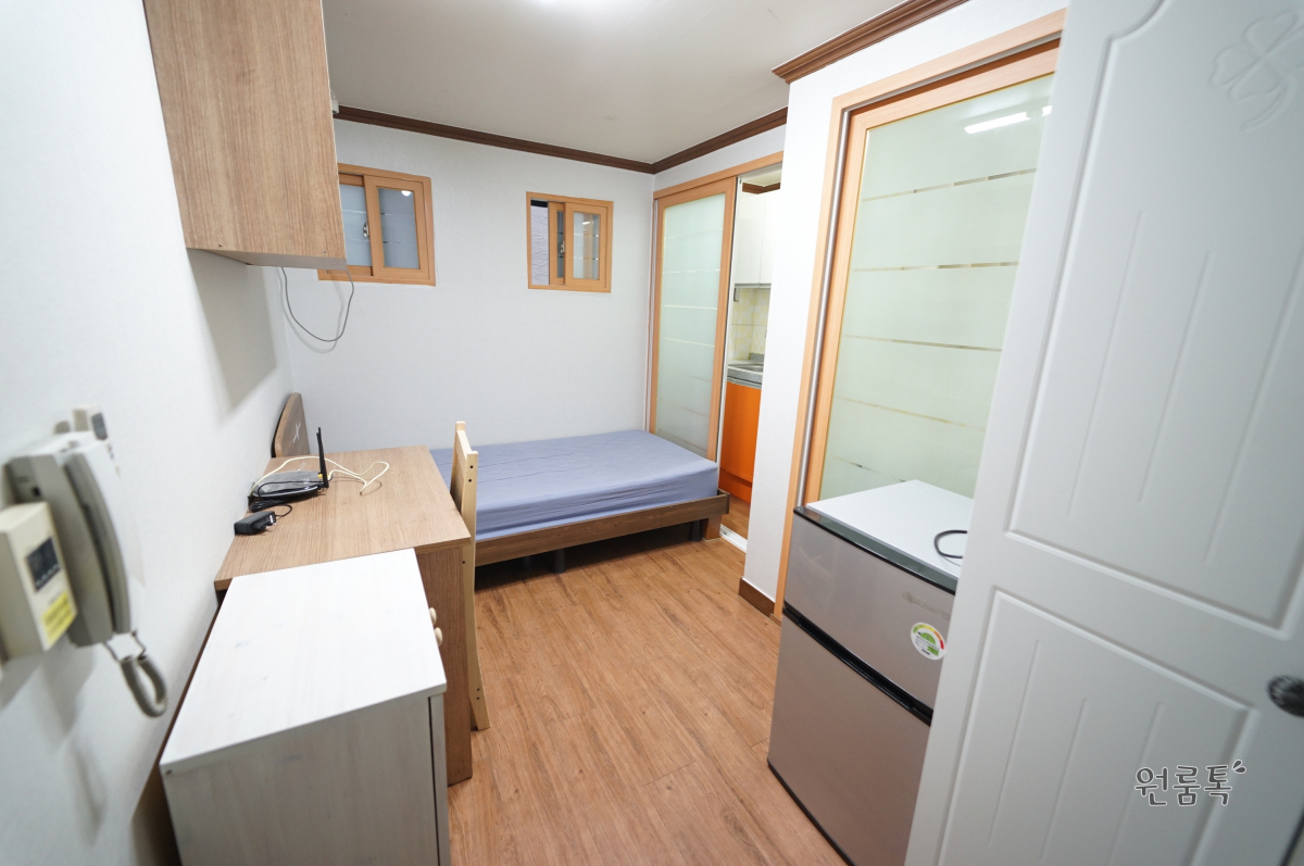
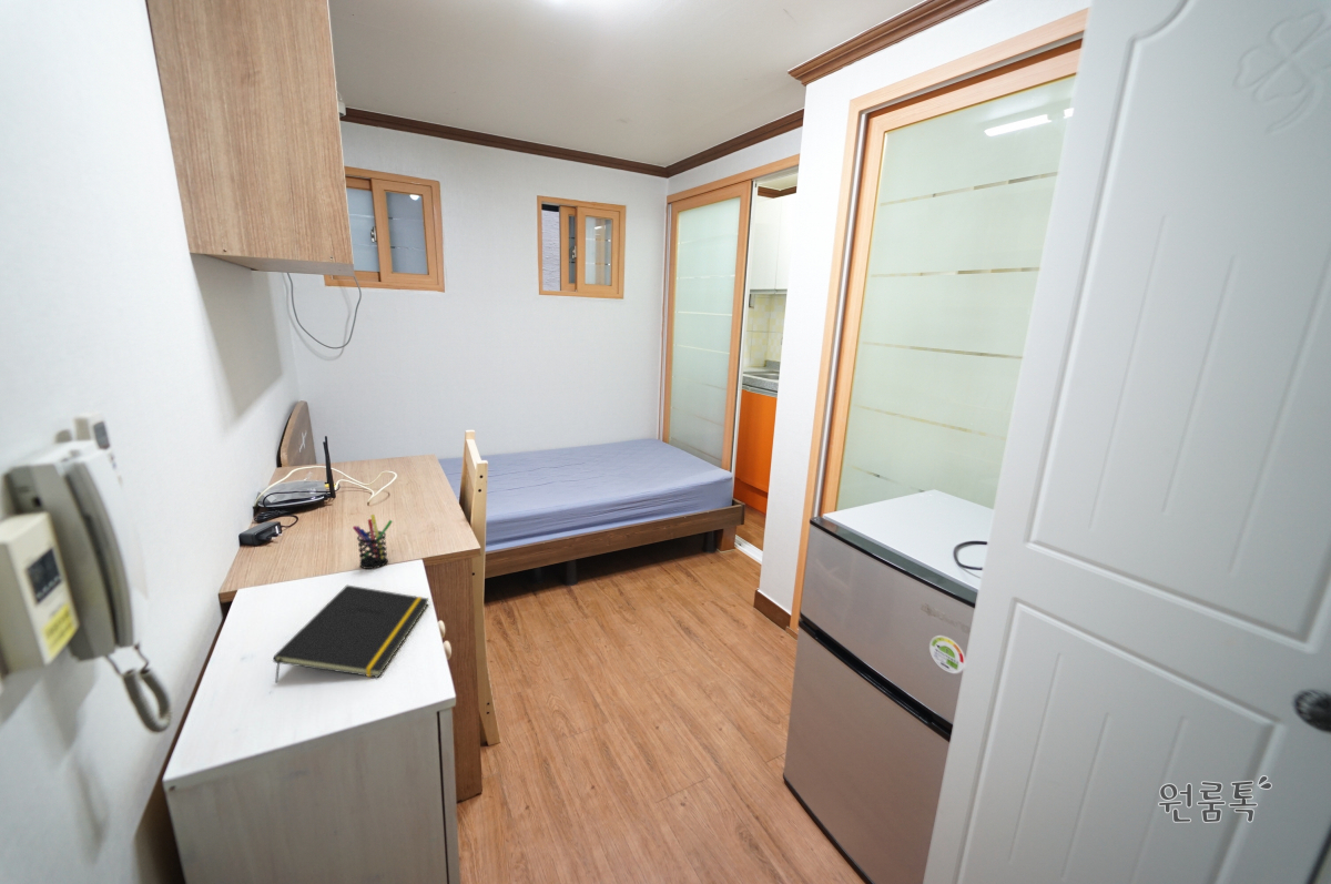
+ pen holder (375, 539)
+ notepad (360, 626)
